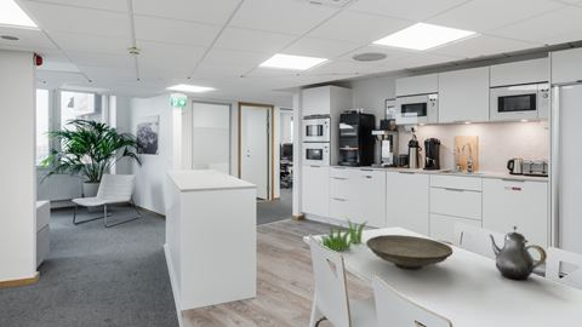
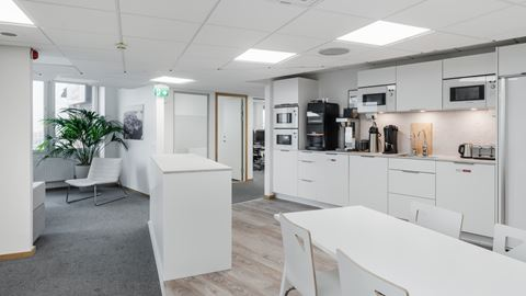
- plant (346, 231)
- teapot (514, 251)
- decorative bowl (407, 254)
